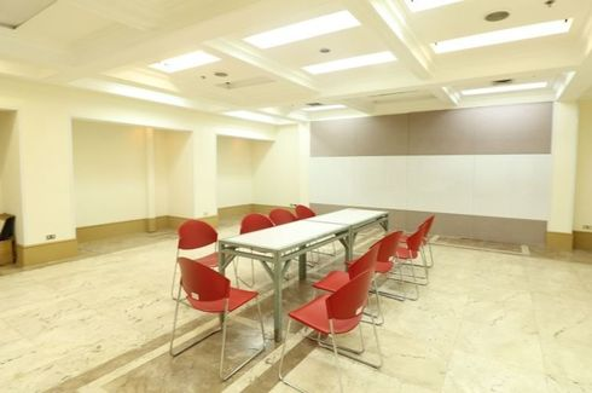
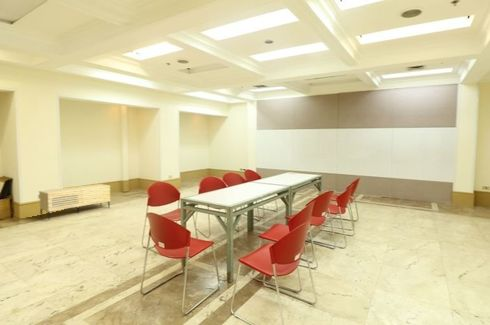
+ sideboard (77, 200)
